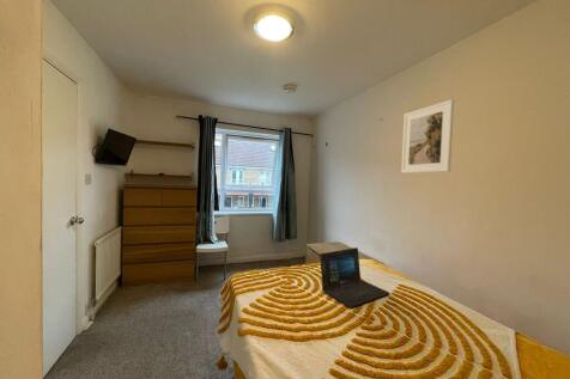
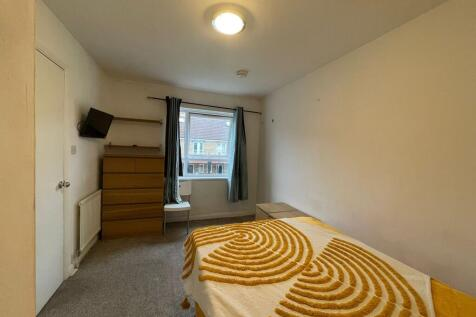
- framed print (424, 140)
- laptop (354, 274)
